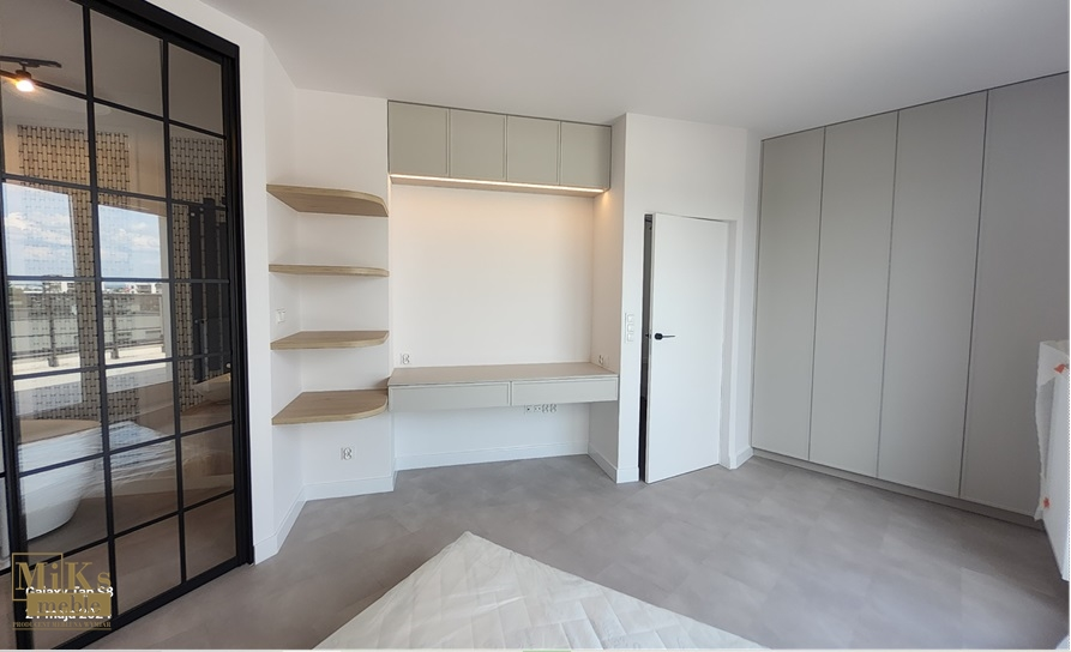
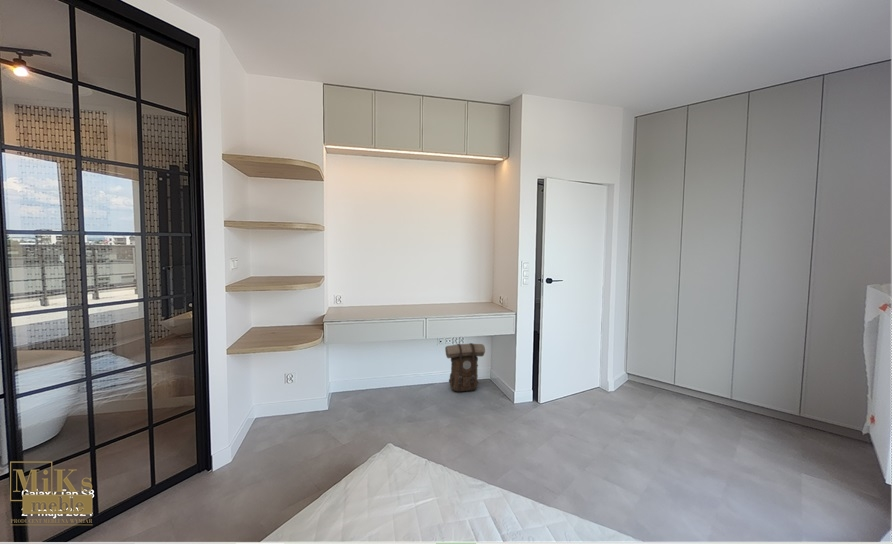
+ backpack (462, 365)
